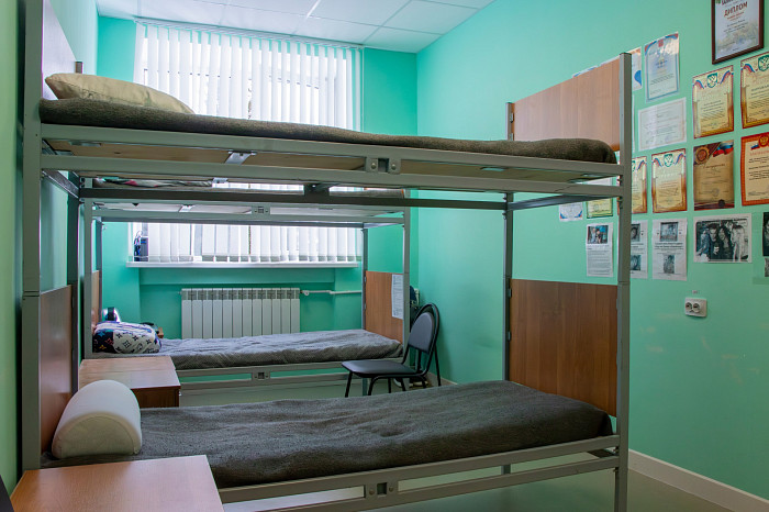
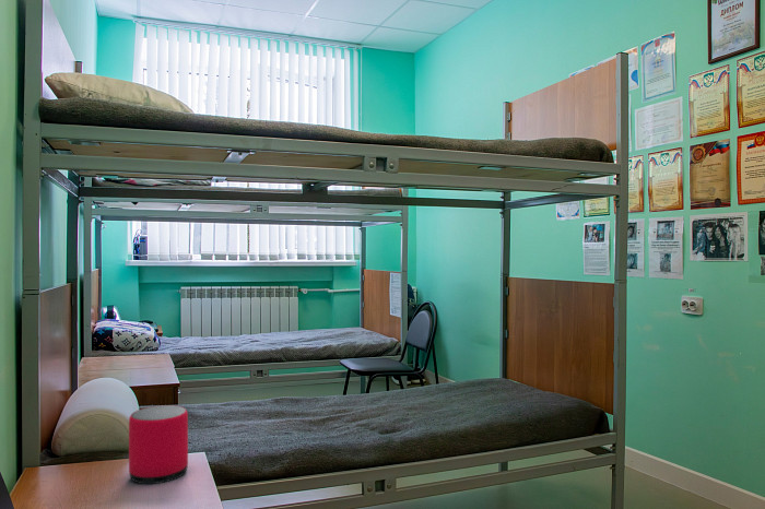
+ speaker (158, 442)
